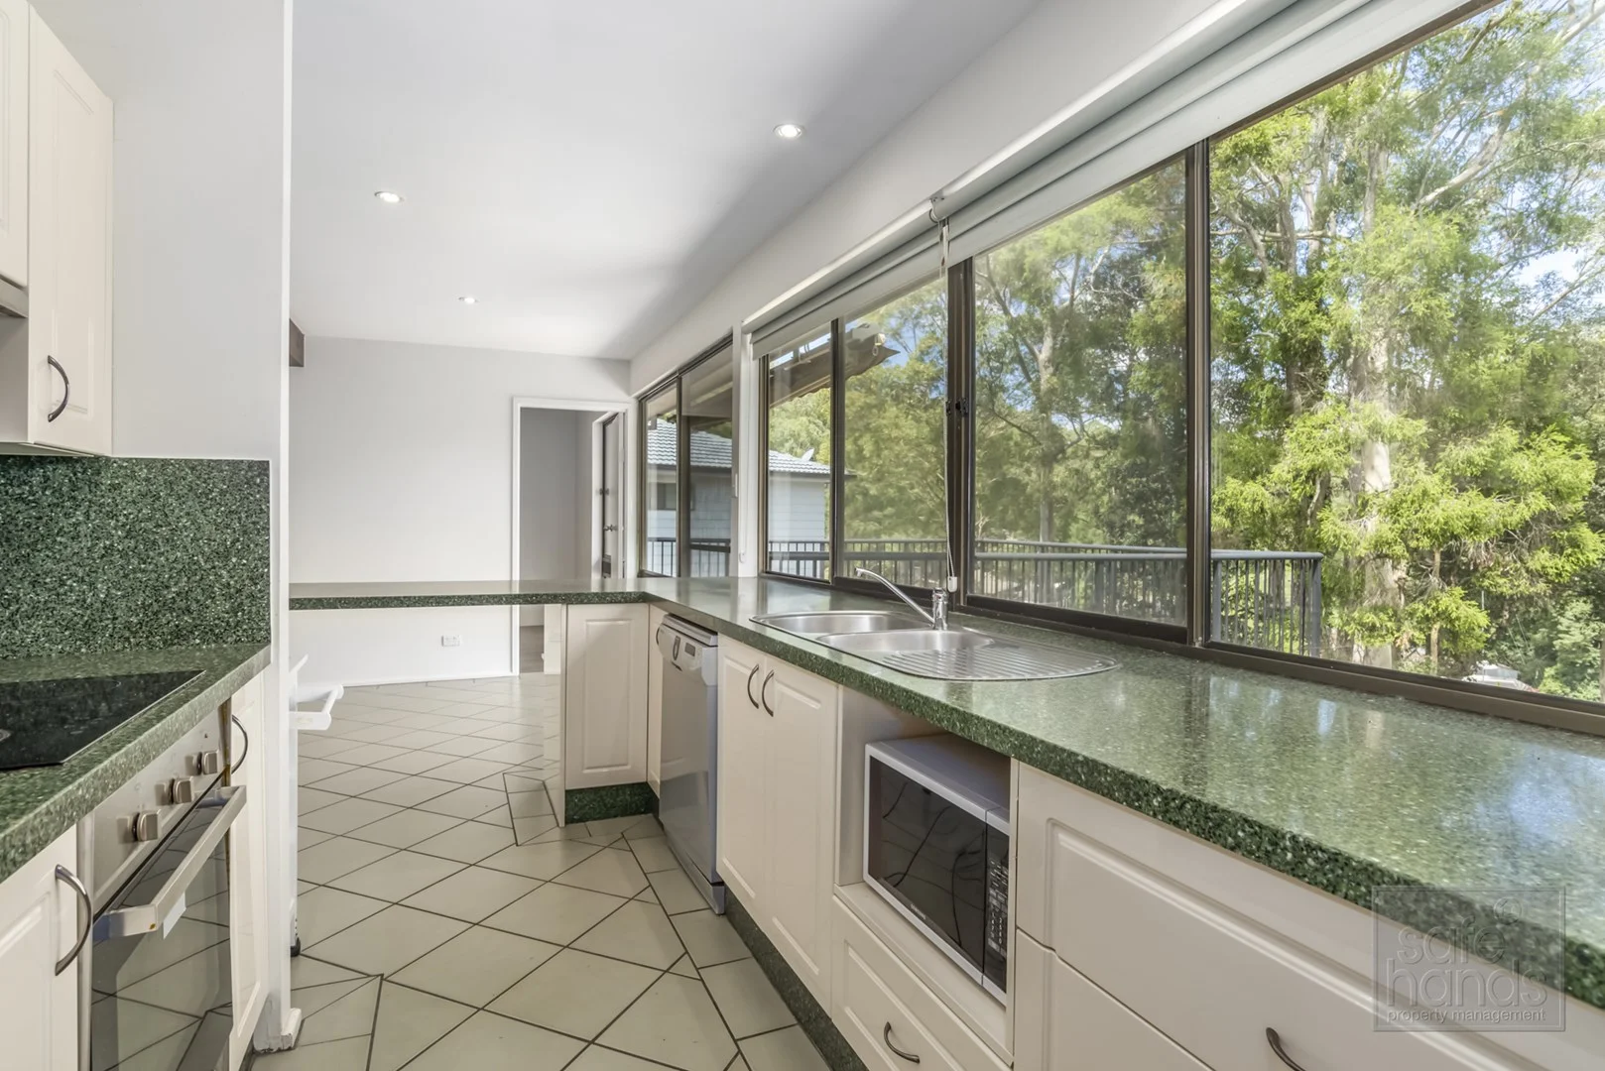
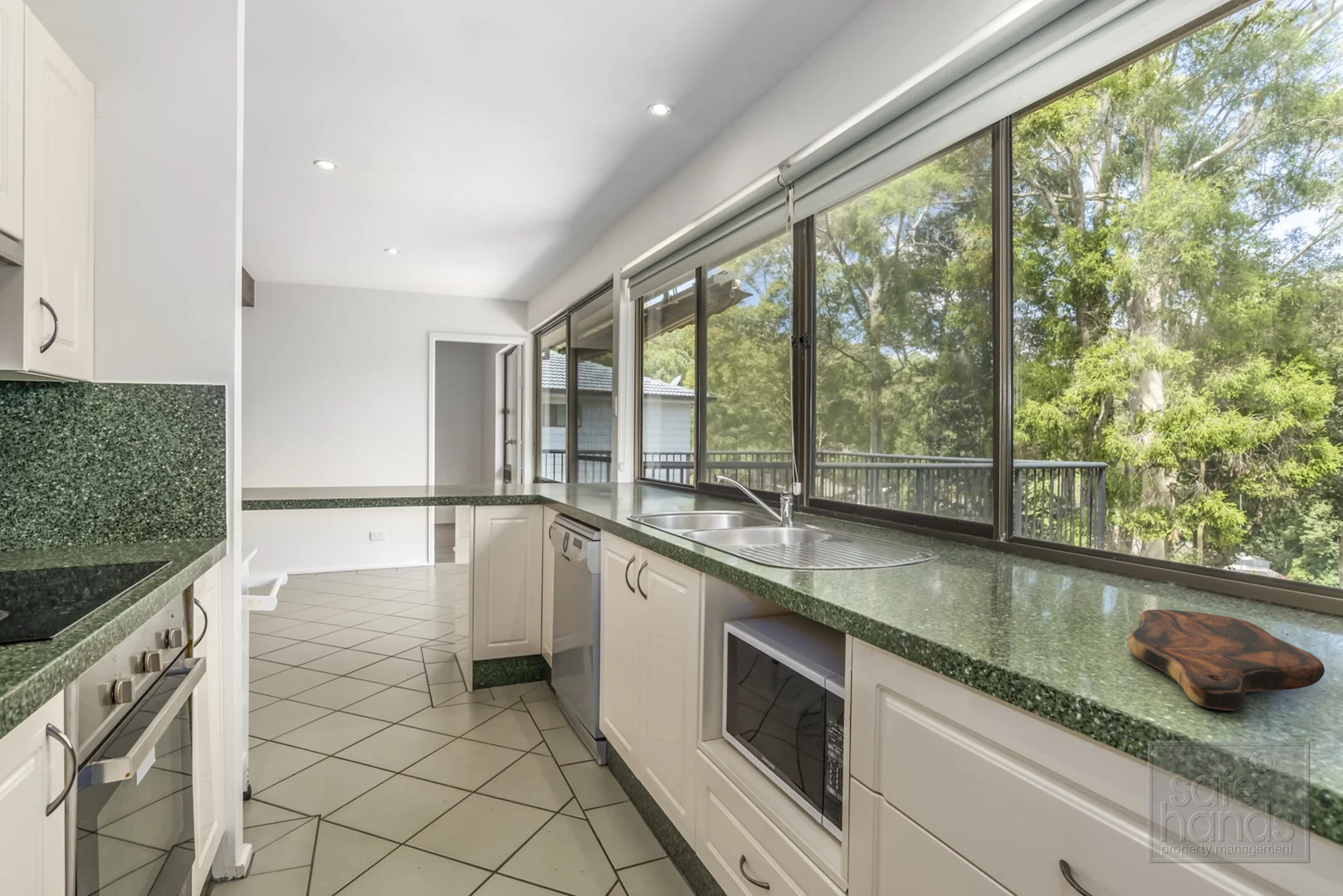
+ cutting board (1217, 652)
